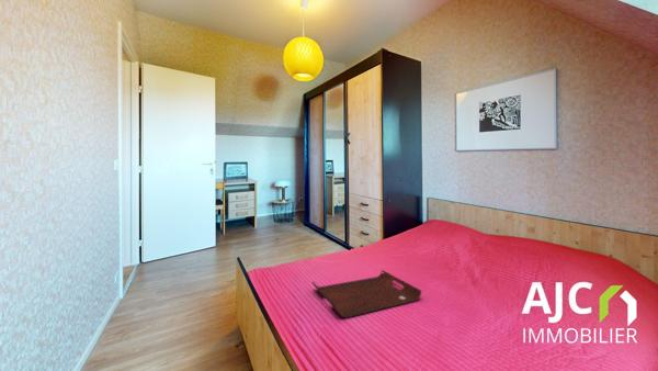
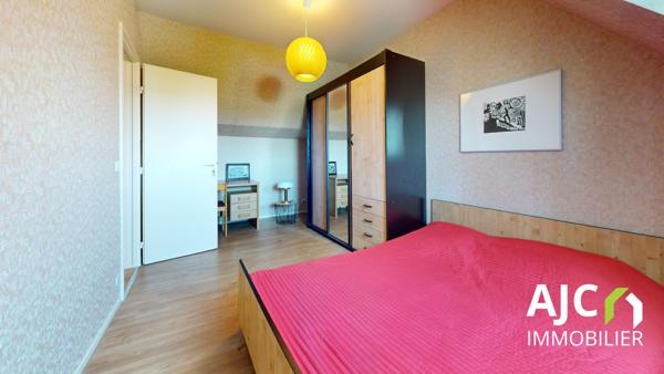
- serving tray (364, 290)
